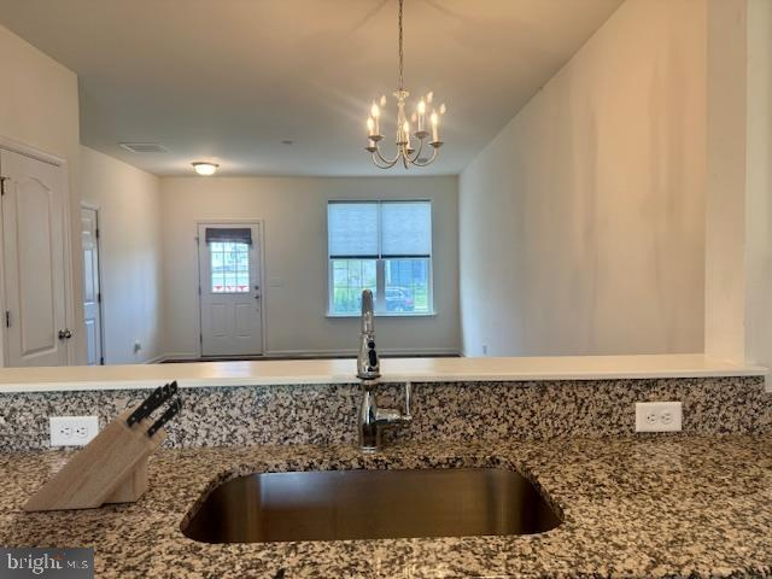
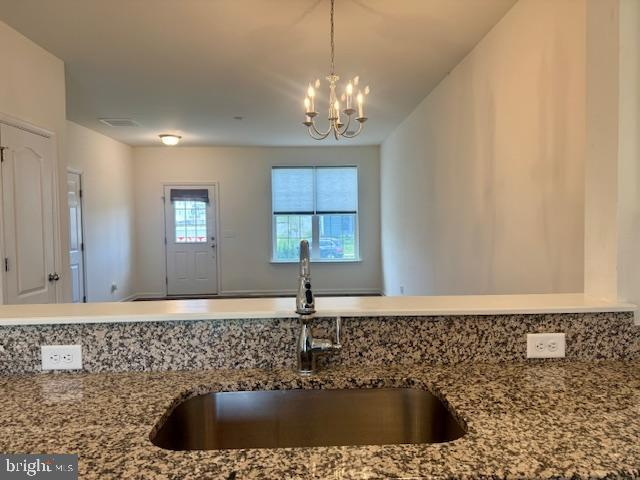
- knife block (110, 440)
